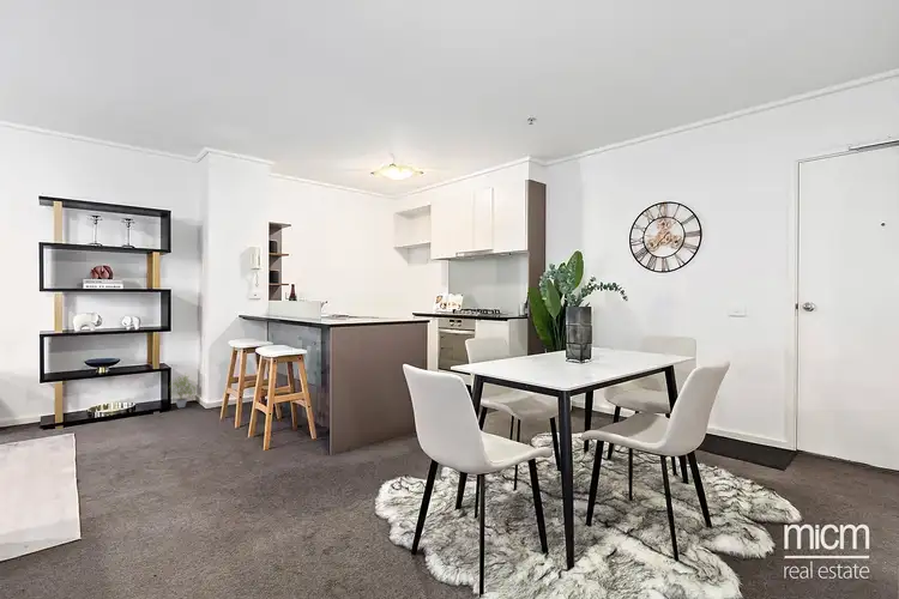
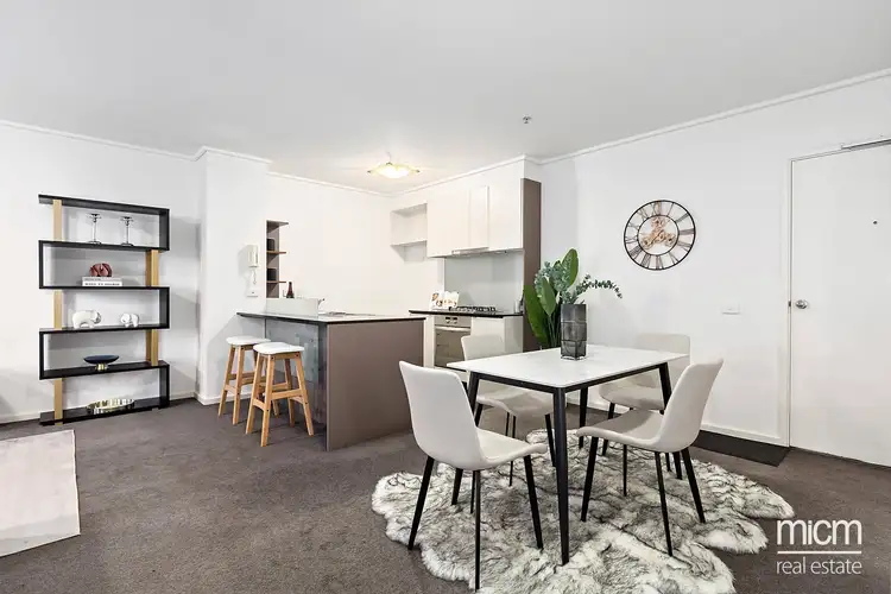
- potted plant (182, 388)
